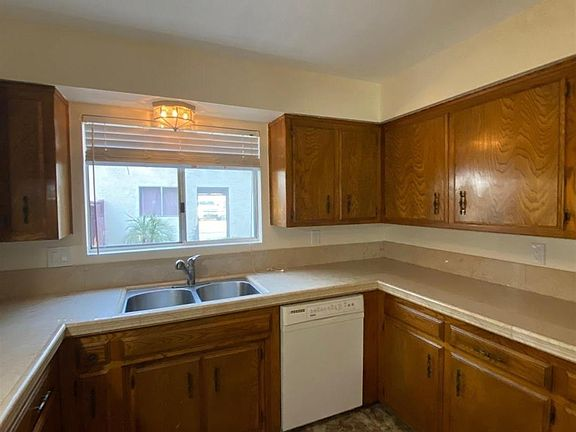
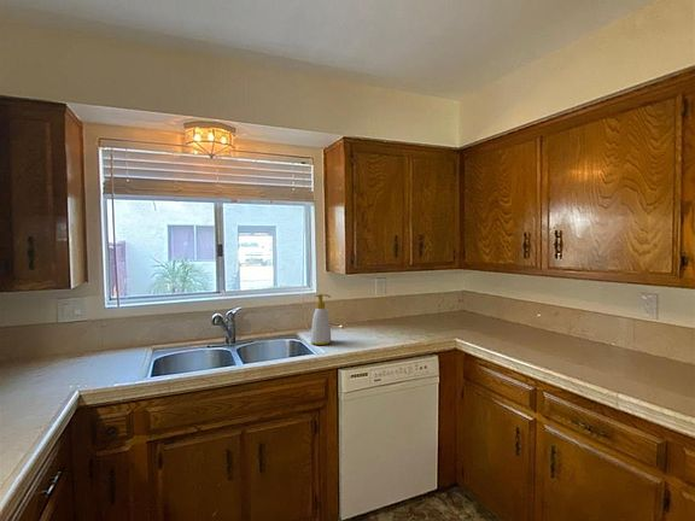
+ soap bottle (321, 318)
